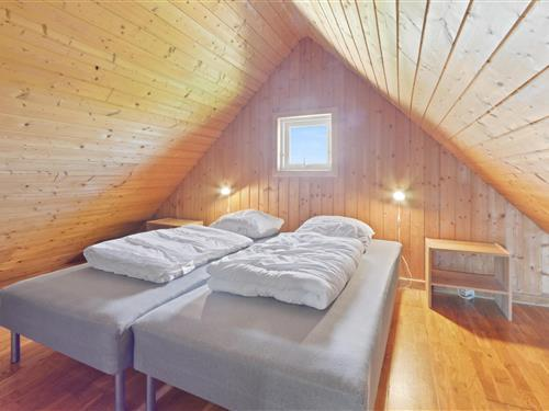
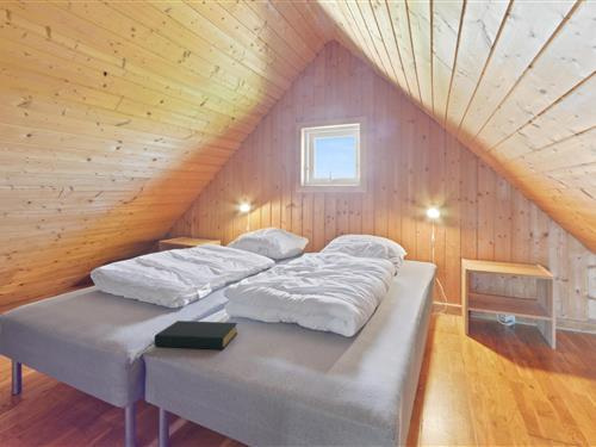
+ hardback book (198, 334)
